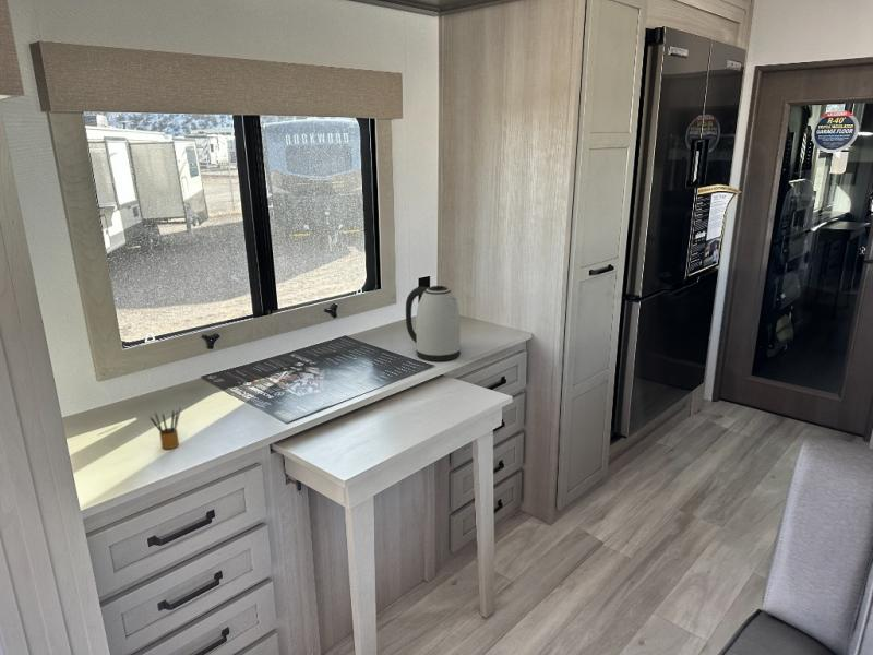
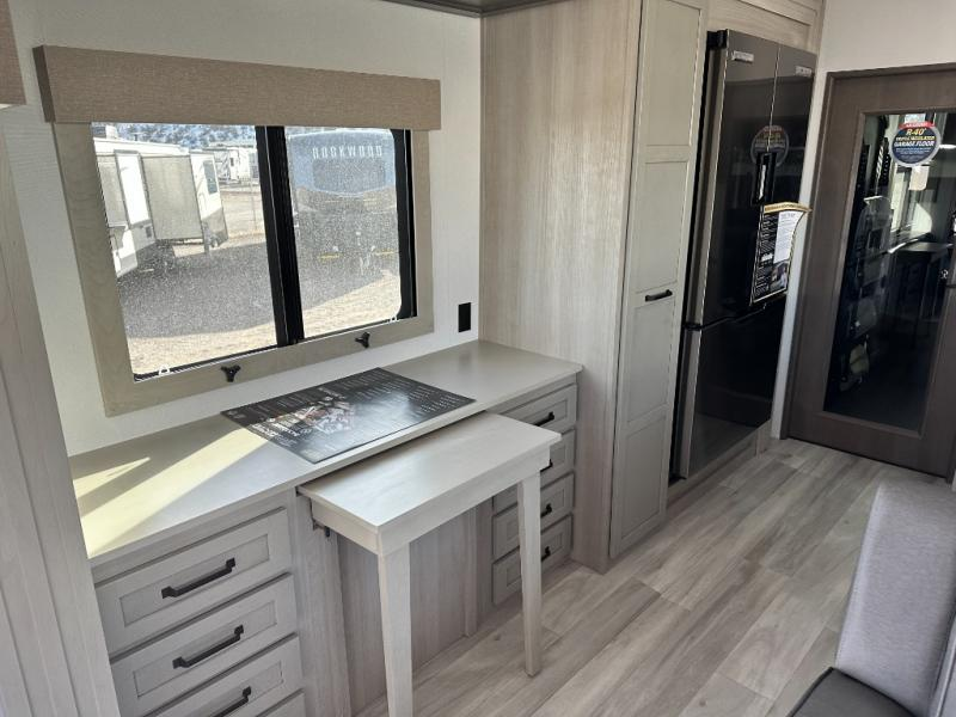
- kettle (431, 319)
- pencil box (167, 428)
